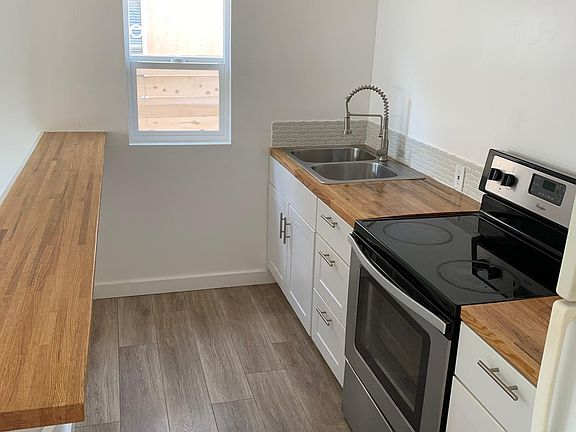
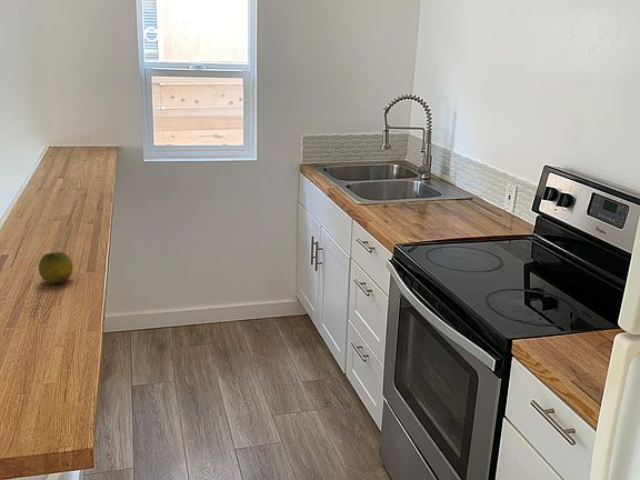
+ fruit (56, 267)
